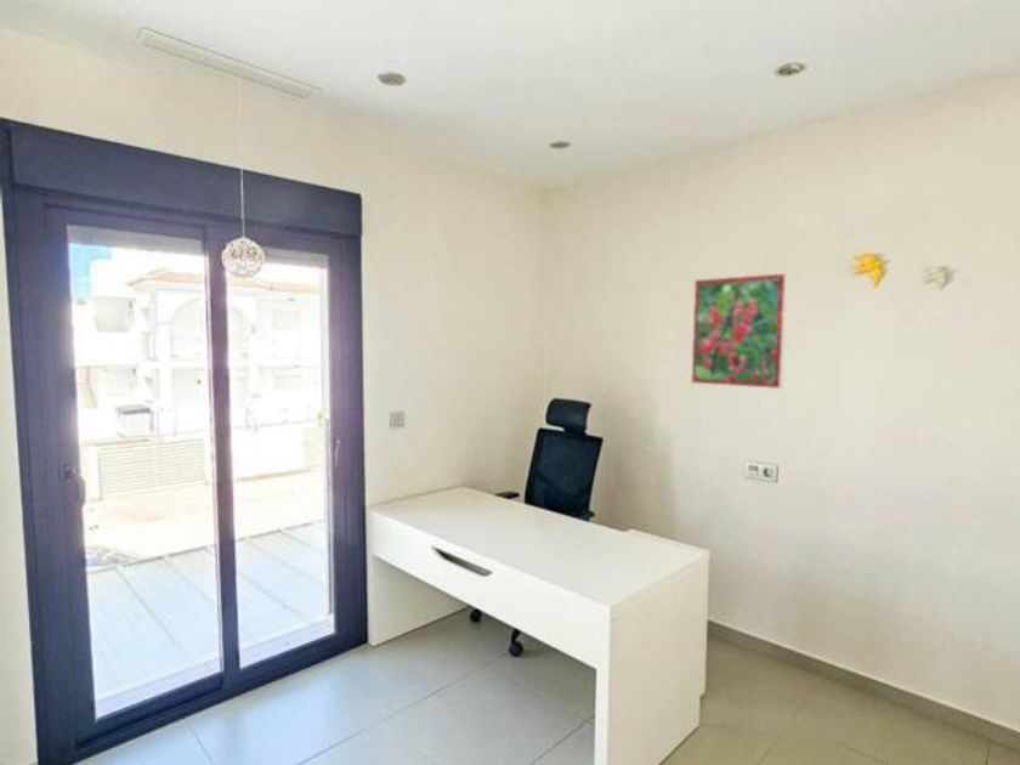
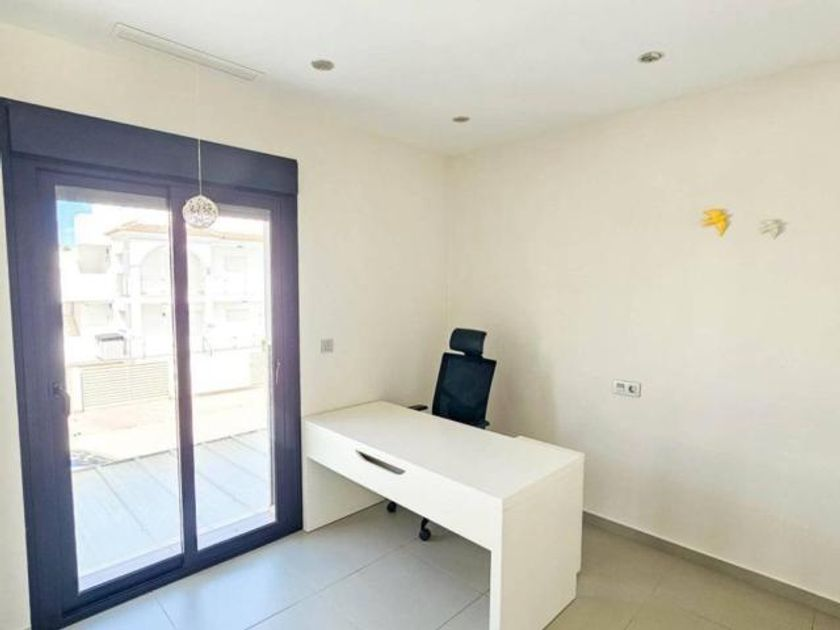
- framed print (736, 332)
